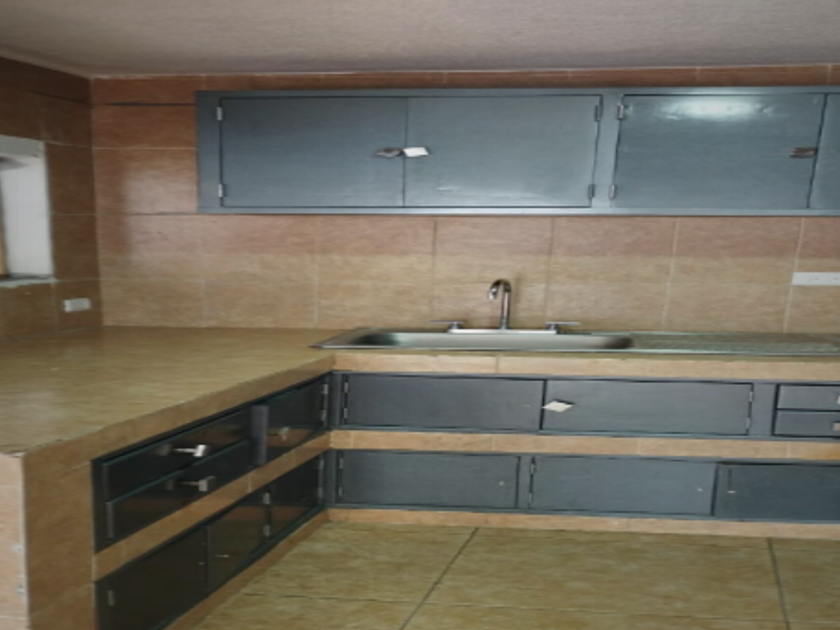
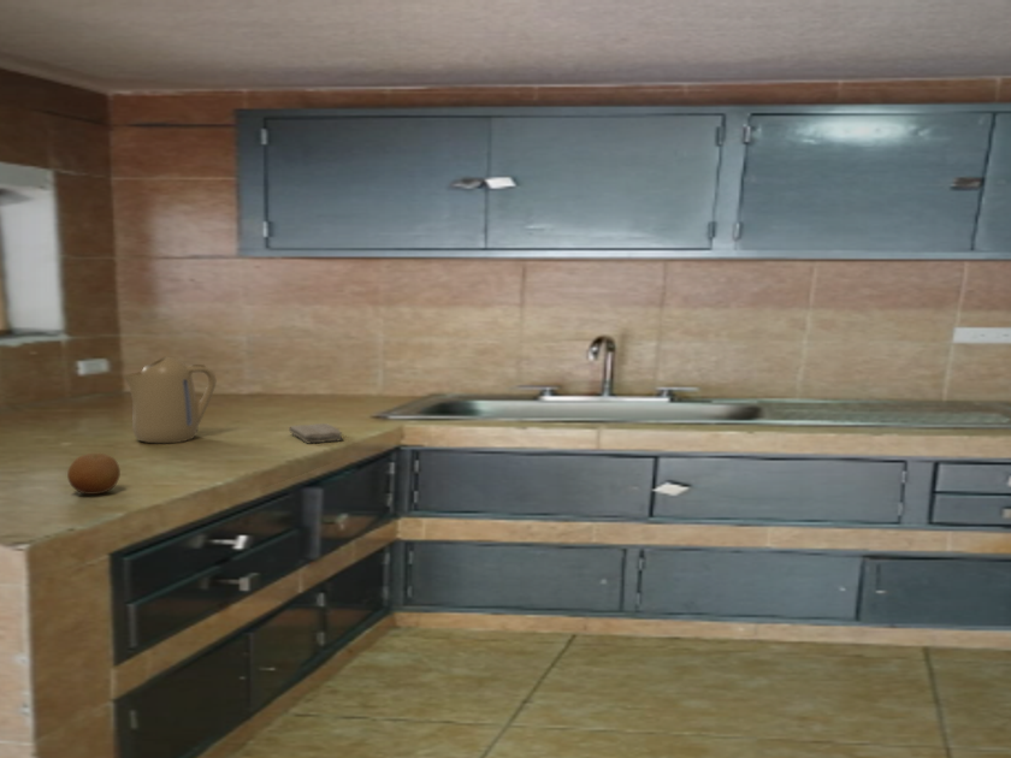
+ washcloth (315, 432)
+ kettle (170, 397)
+ fruit (94, 473)
